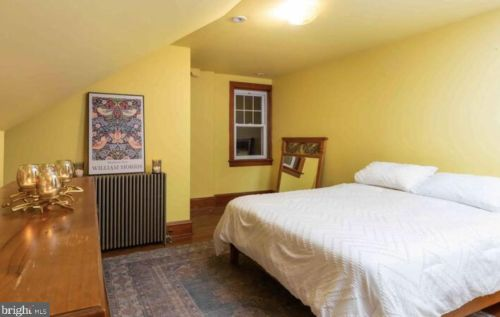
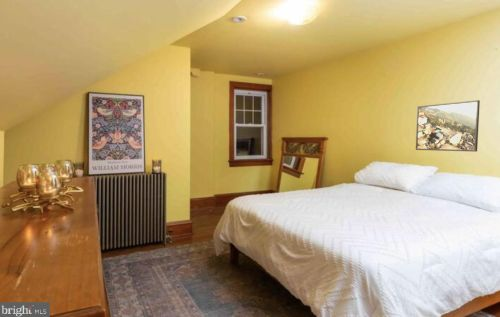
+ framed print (444, 127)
